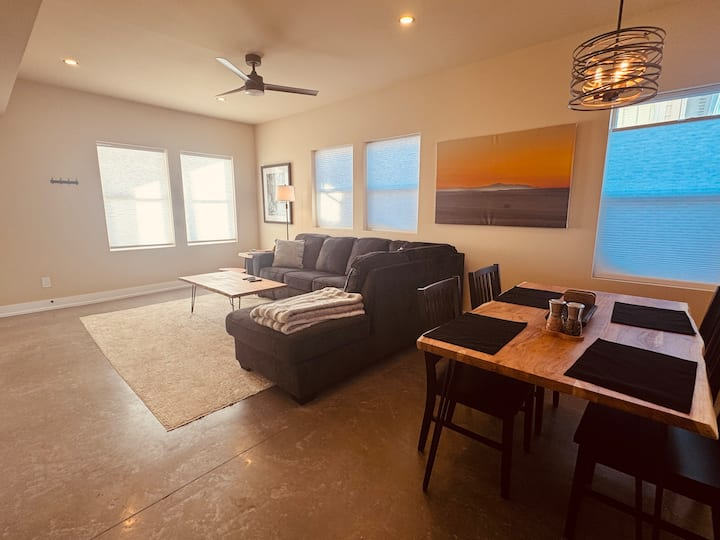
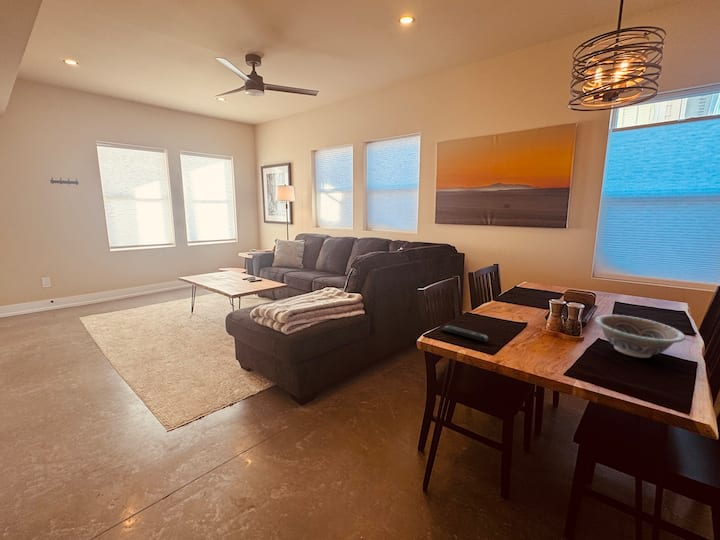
+ decorative bowl (635, 338)
+ remote control (463, 333)
